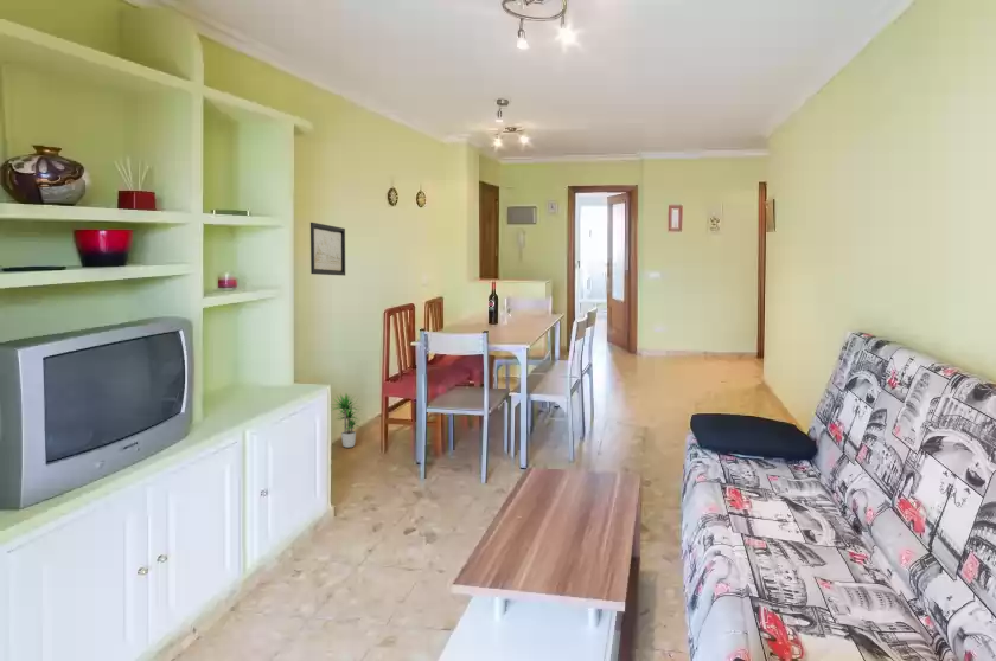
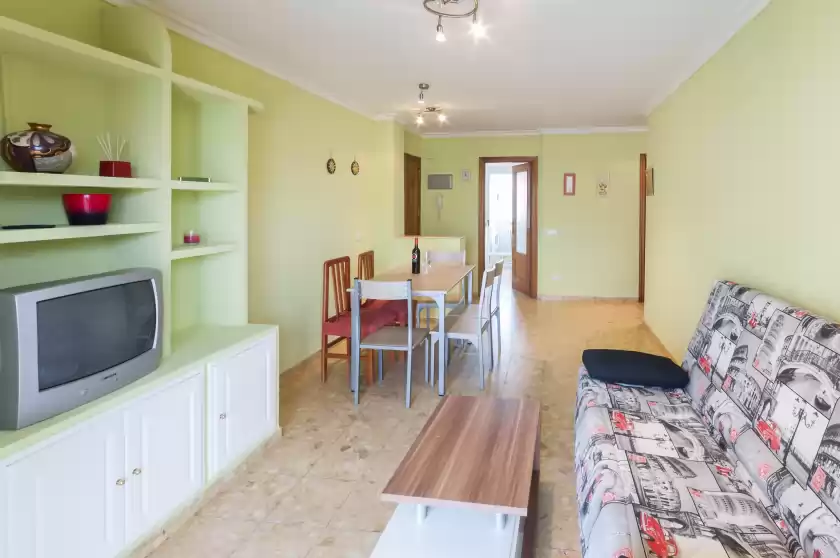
- wall art (328, 250)
- potted plant (345, 419)
